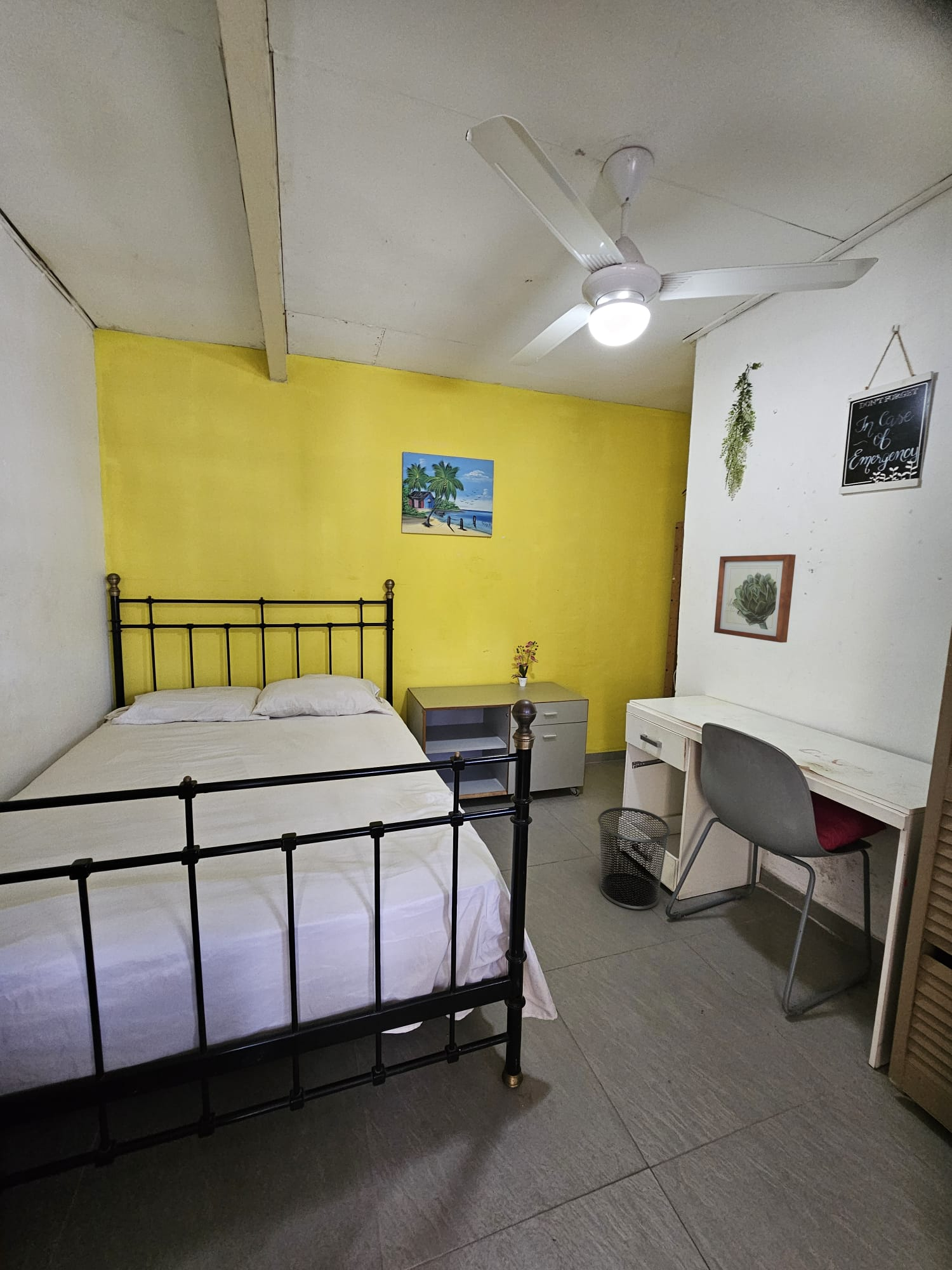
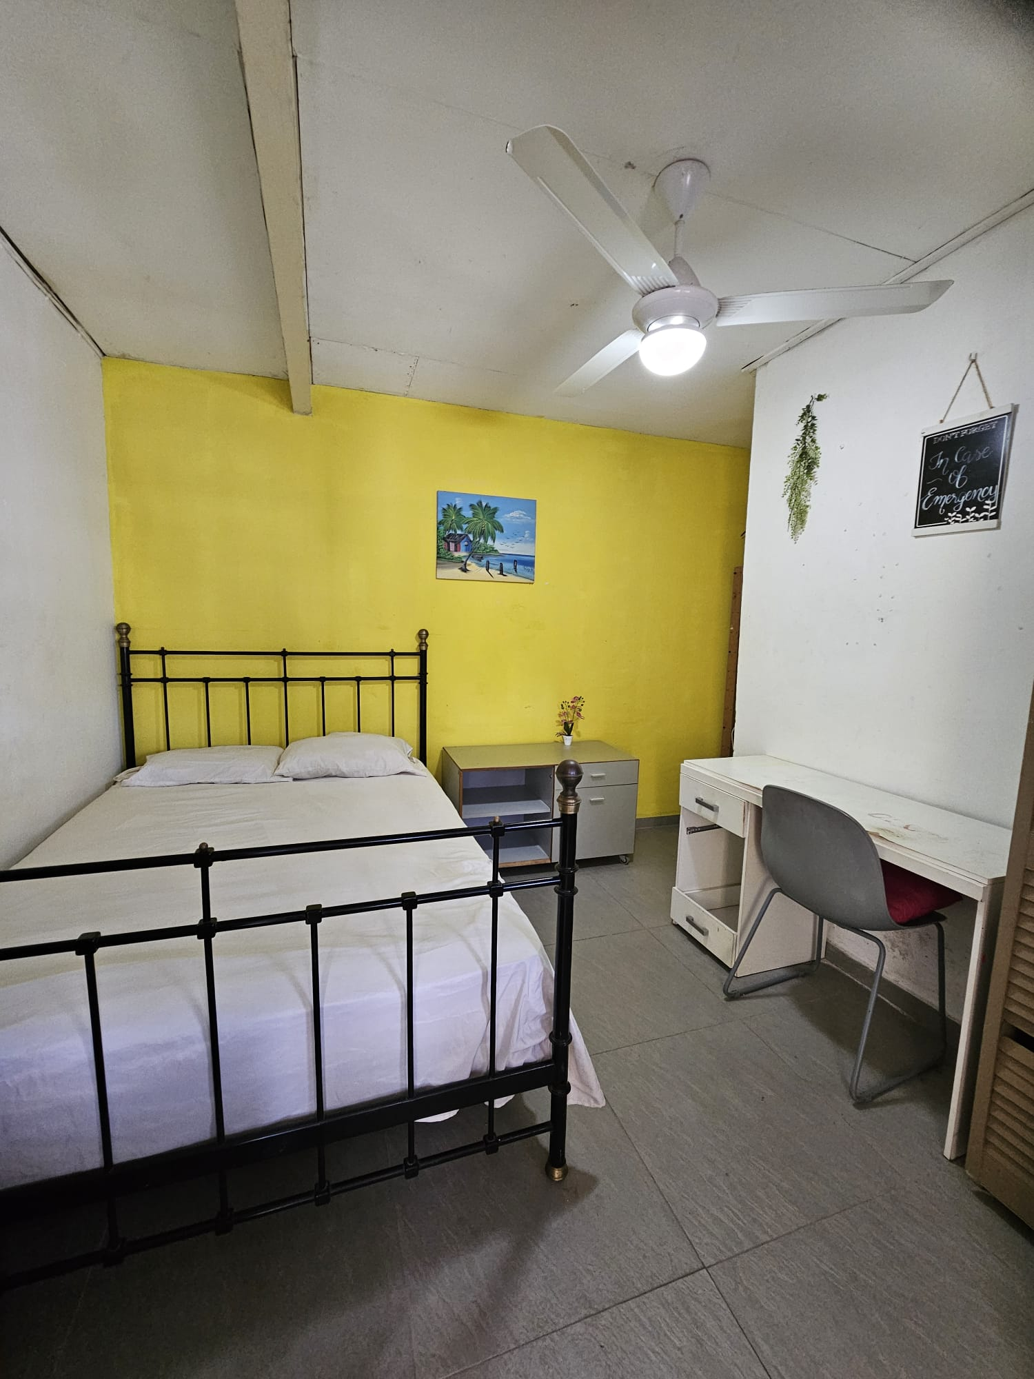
- wall art (751, 596)
- waste bin (631, 857)
